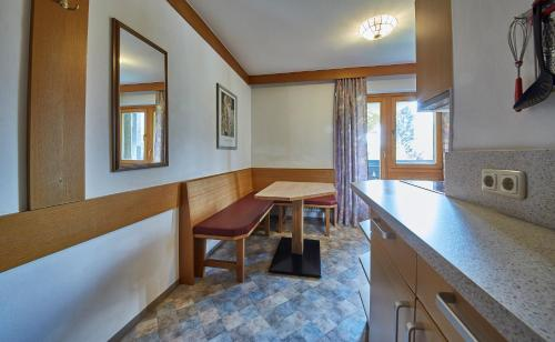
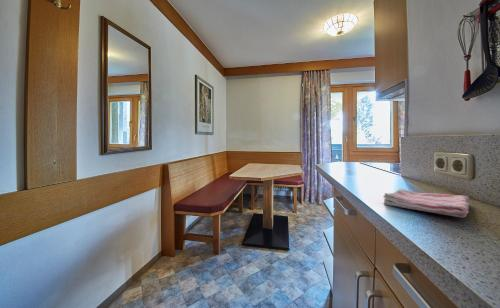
+ dish towel (426, 198)
